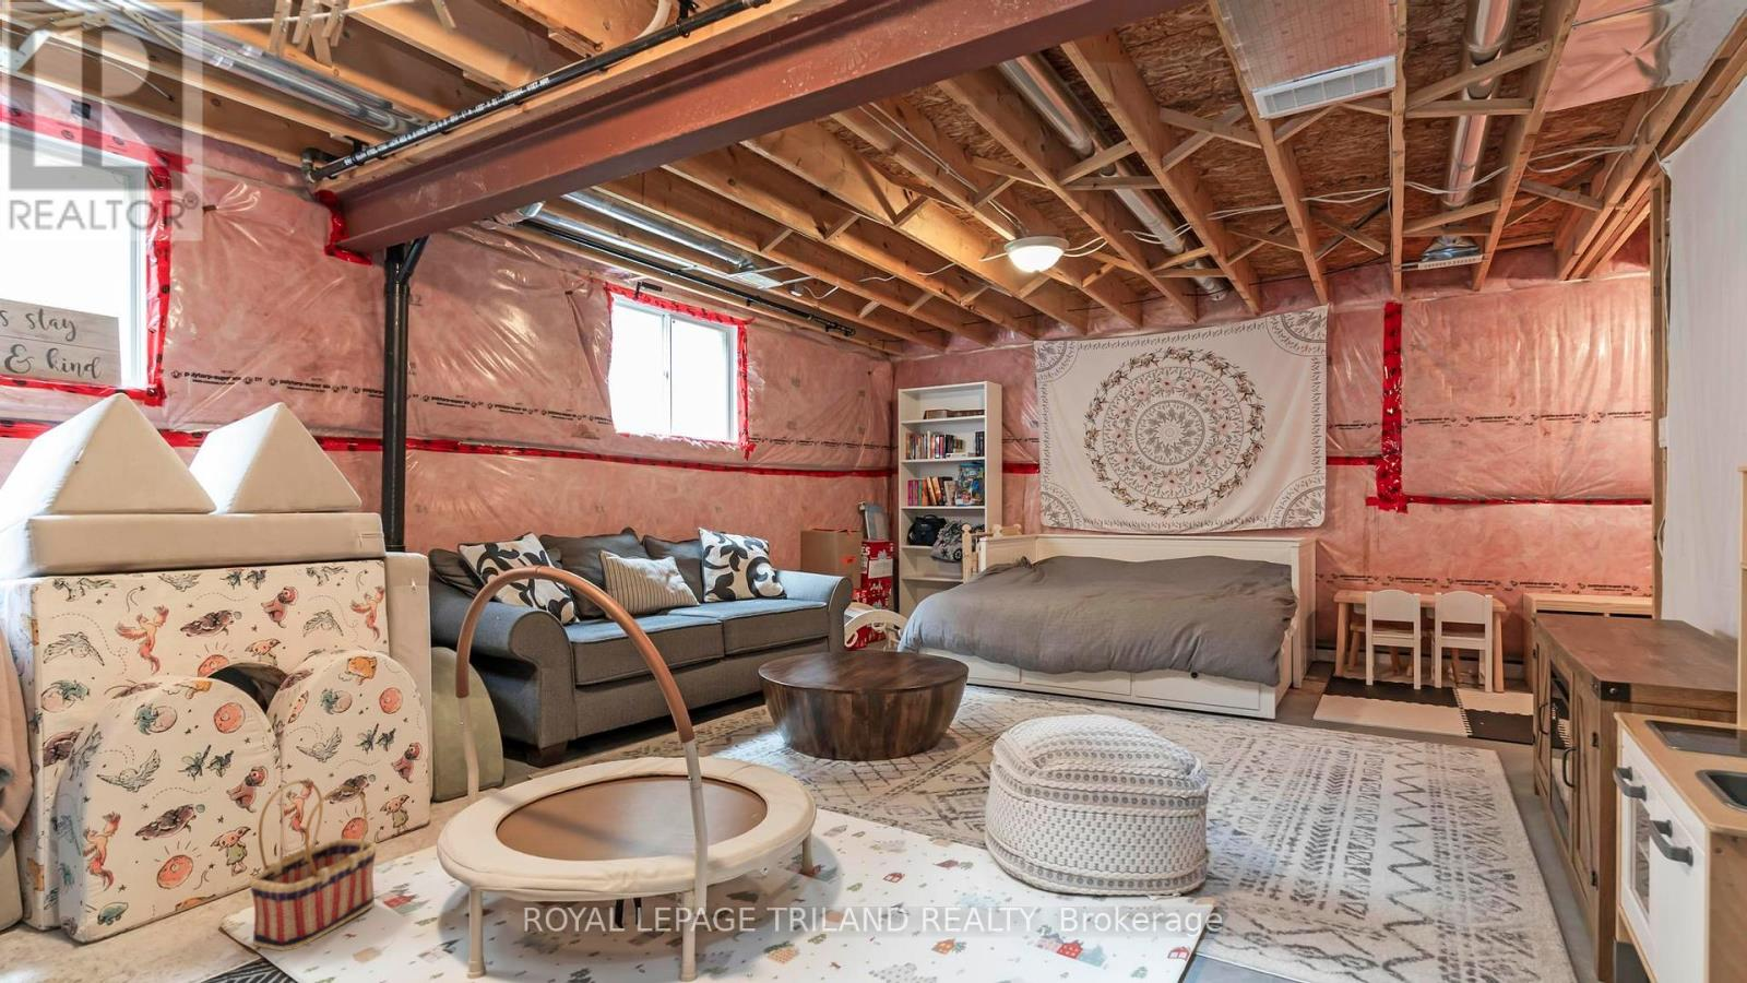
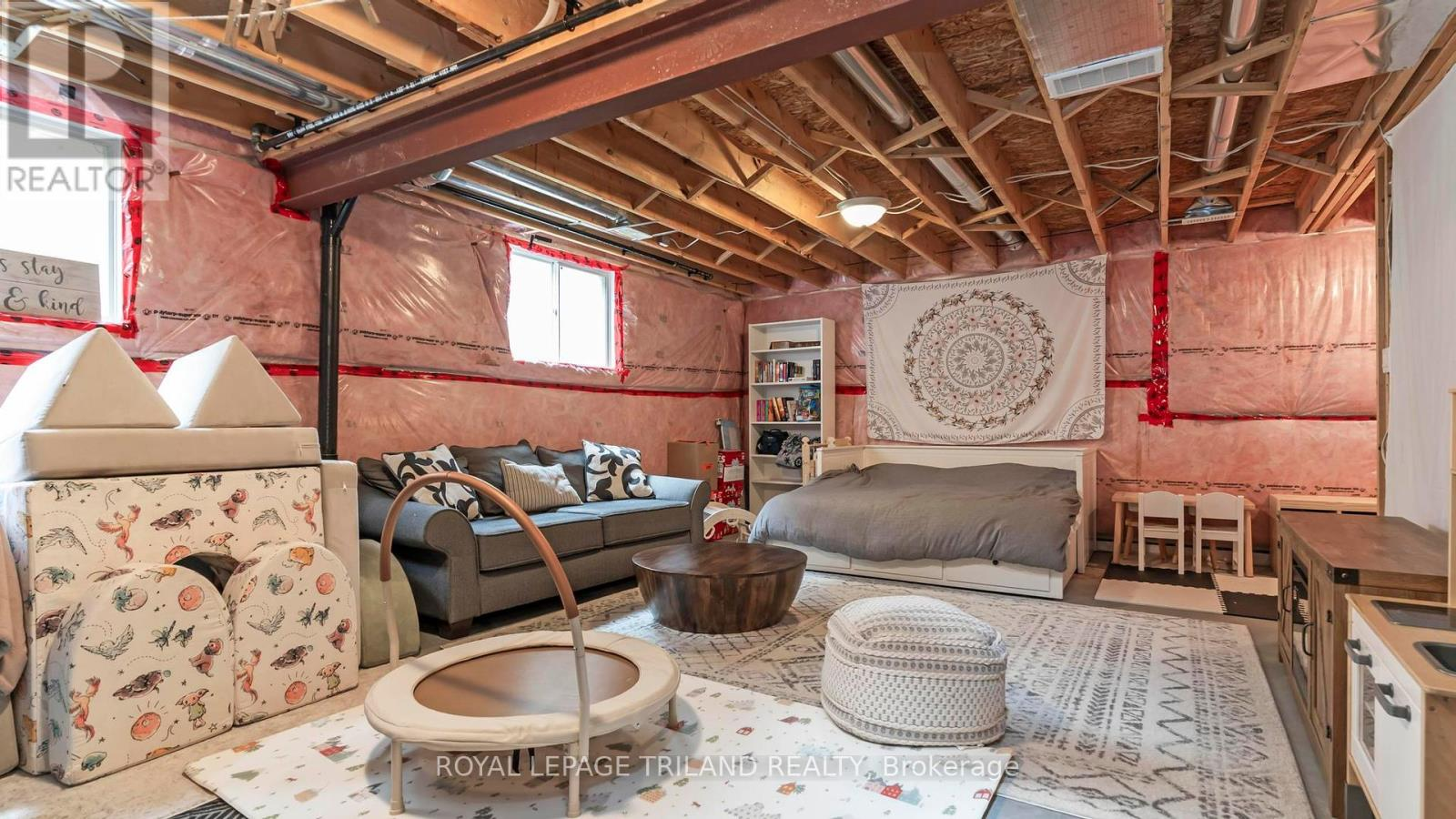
- basket (316, 853)
